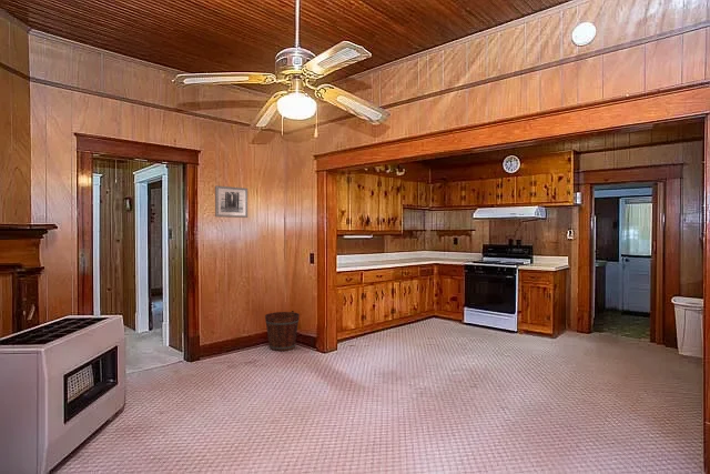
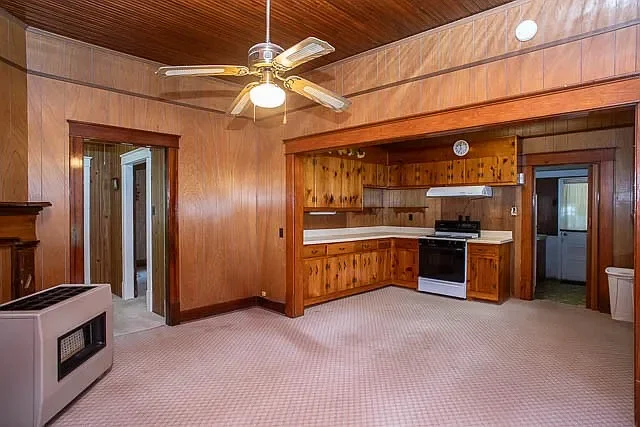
- wall art (232, 202)
- bucket (282, 330)
